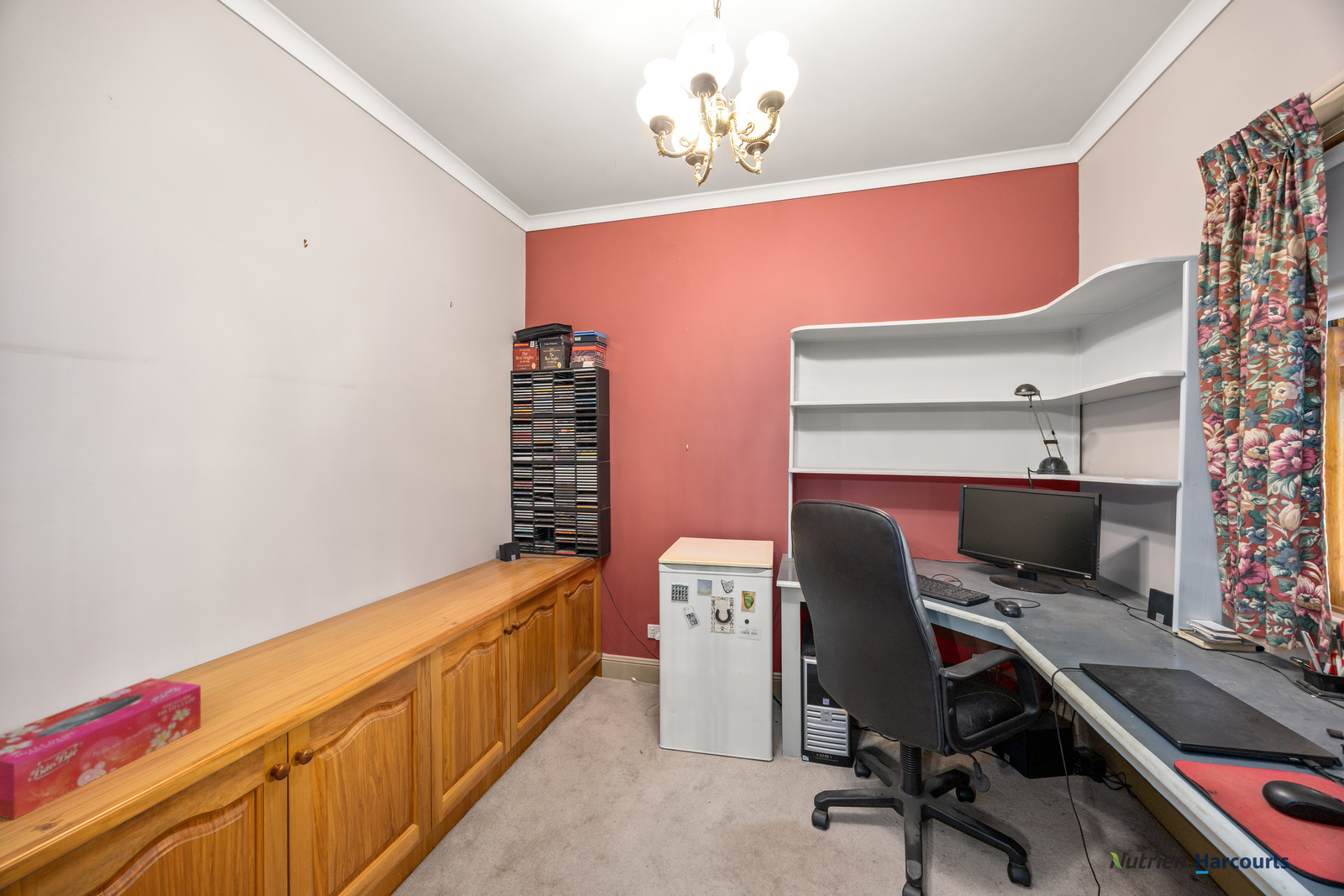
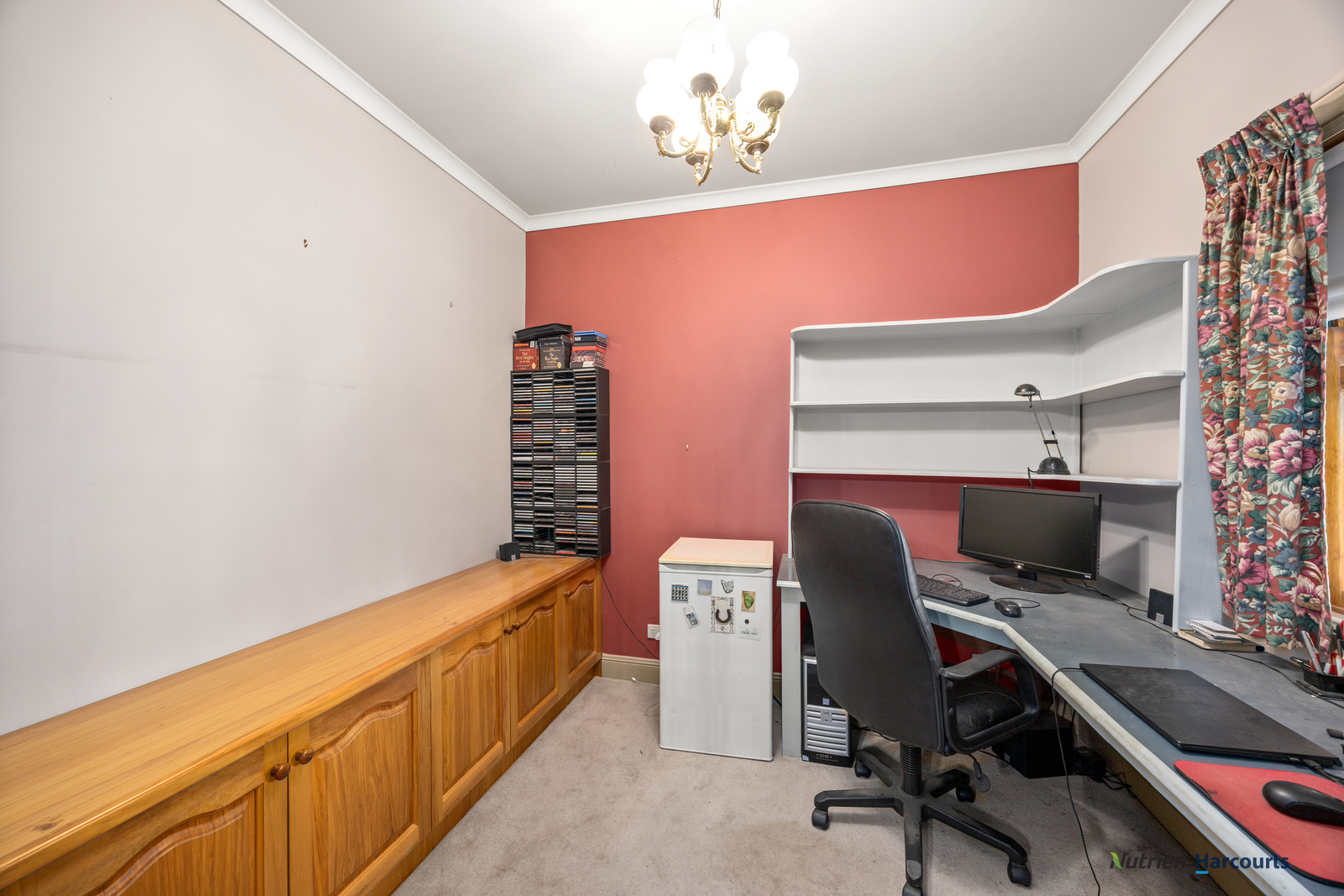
- tissue box (92, 738)
